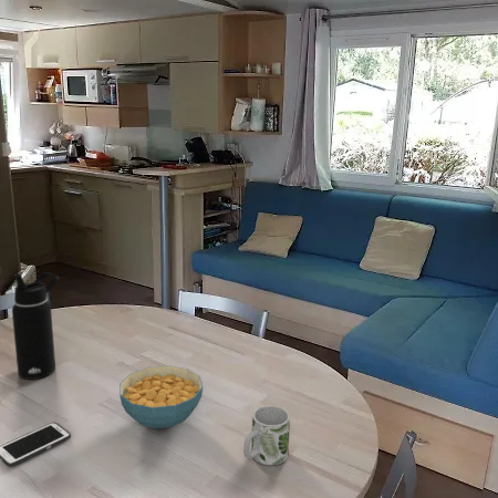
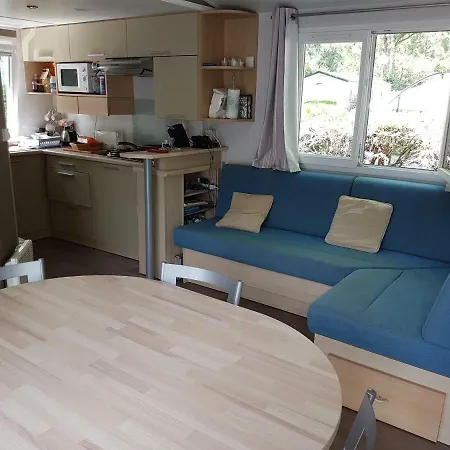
- mug (264, 438)
- cereal bowl (162, 403)
- cell phone (33, 443)
- water bottle (37, 321)
